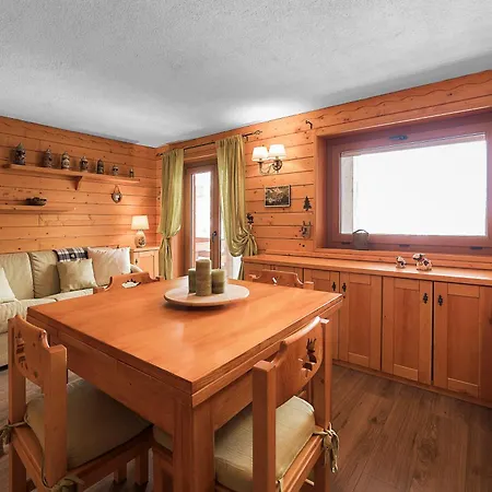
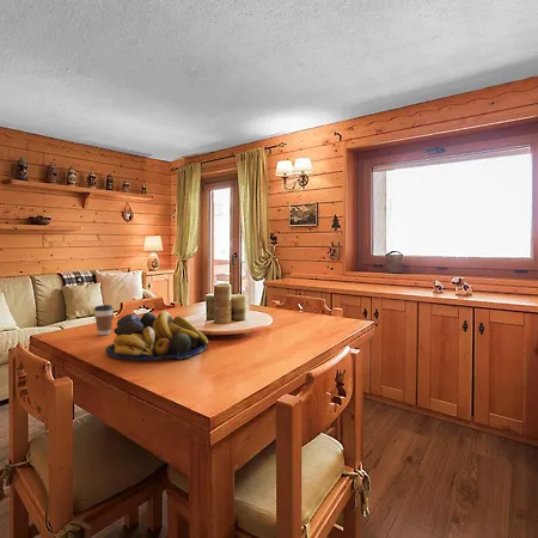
+ coffee cup (104, 319)
+ fruit bowl (158, 330)
